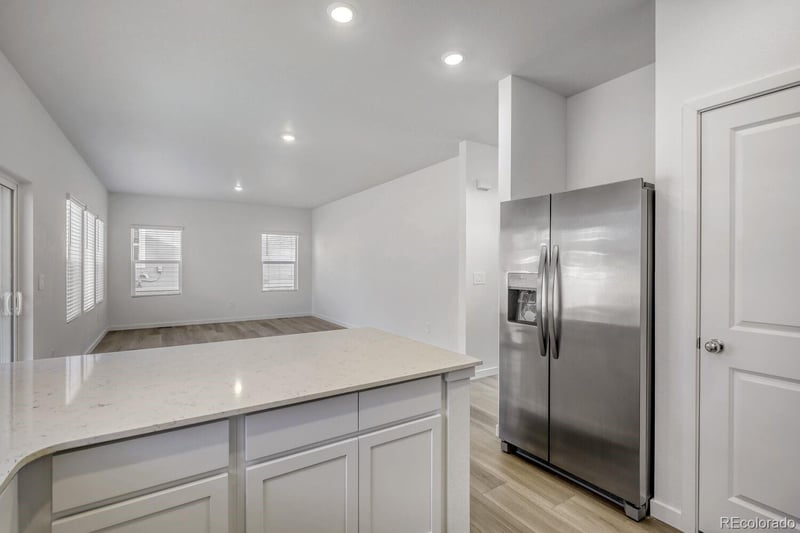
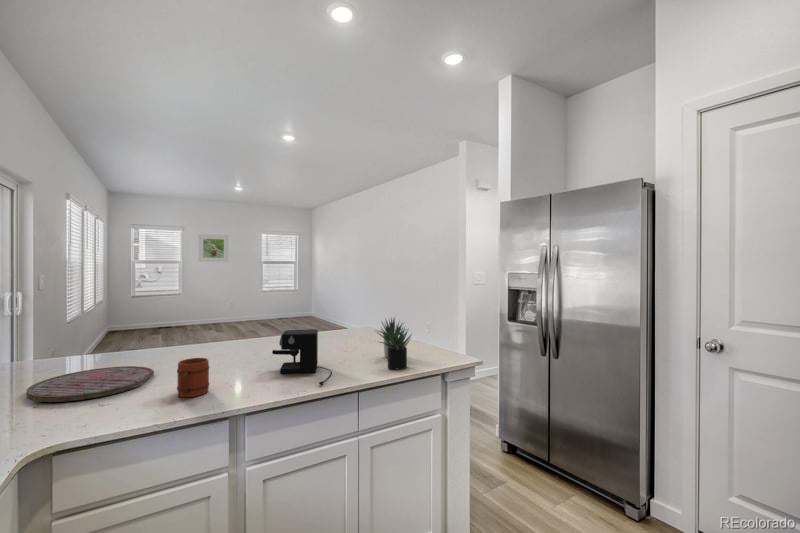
+ succulent plant (393, 339)
+ mug (191, 378)
+ cutting board (95, 381)
+ coffee maker (300, 355)
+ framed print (213, 248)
